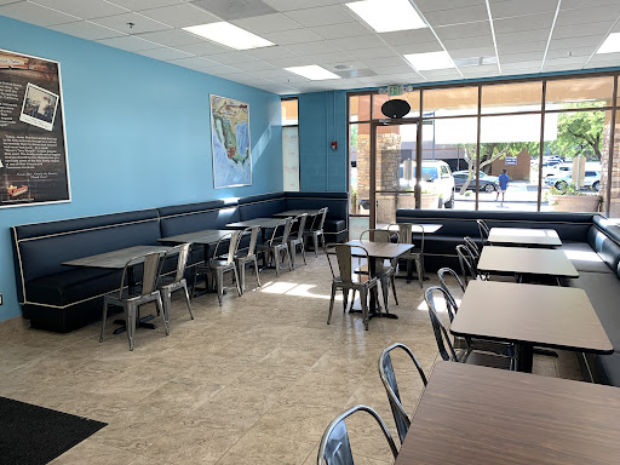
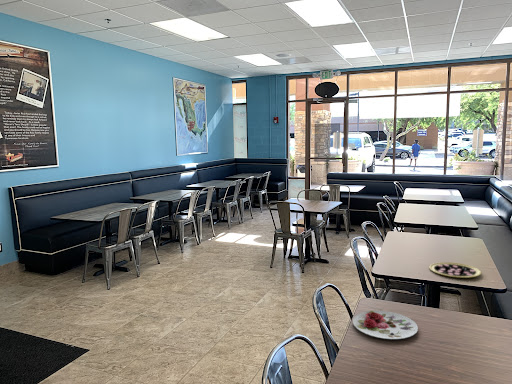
+ pizza (454, 269)
+ plate (384, 323)
